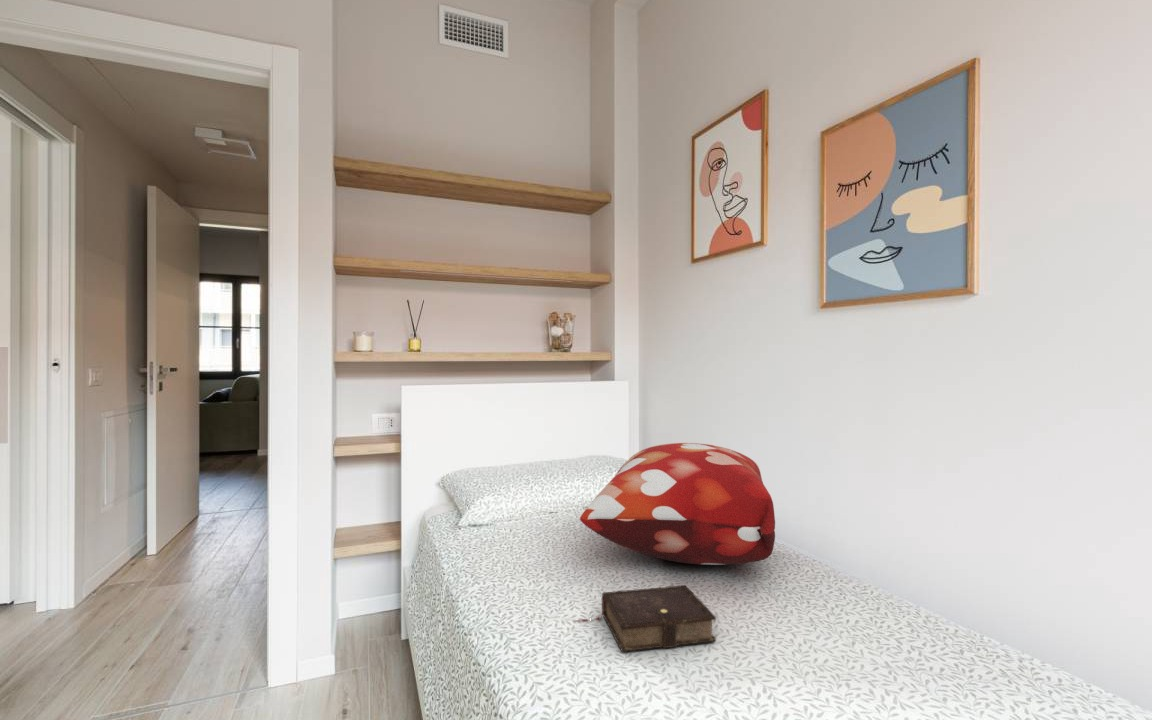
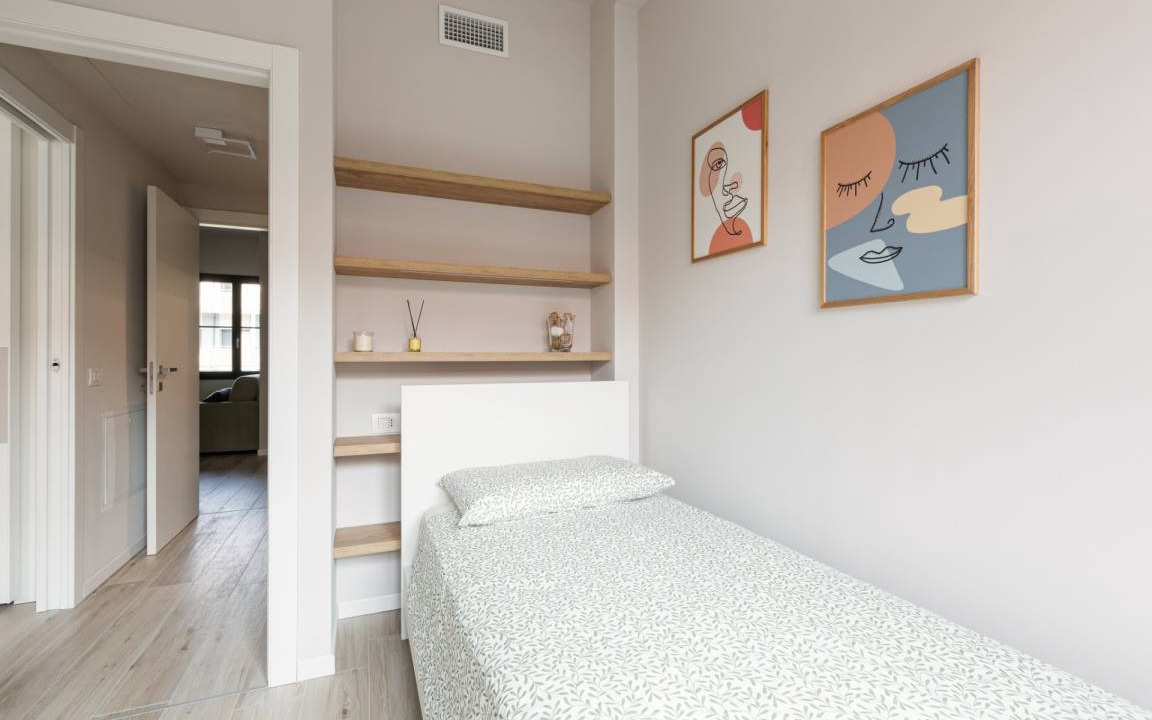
- book (640, 616)
- decorative pillow (680, 498)
